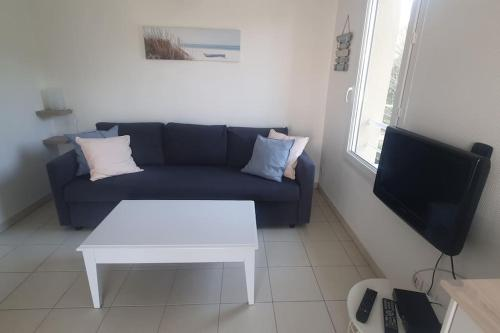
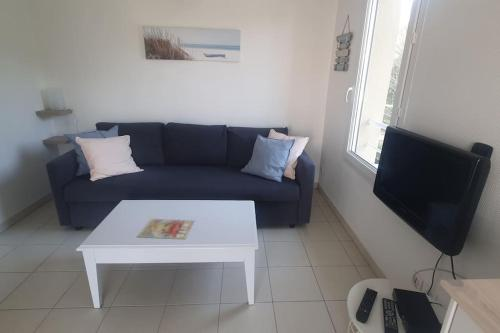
+ magazine (167, 228)
